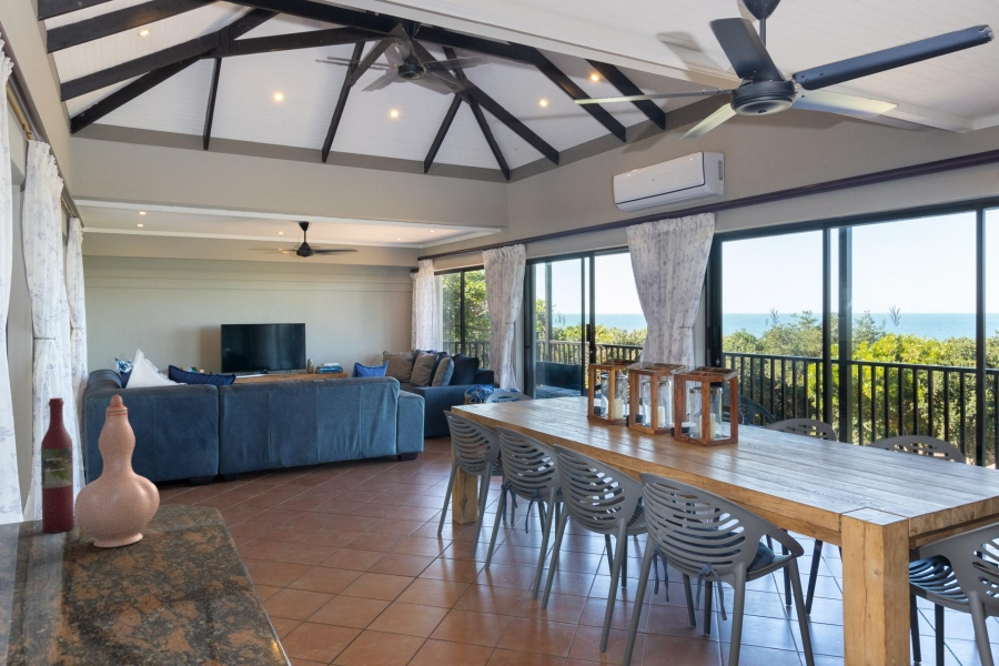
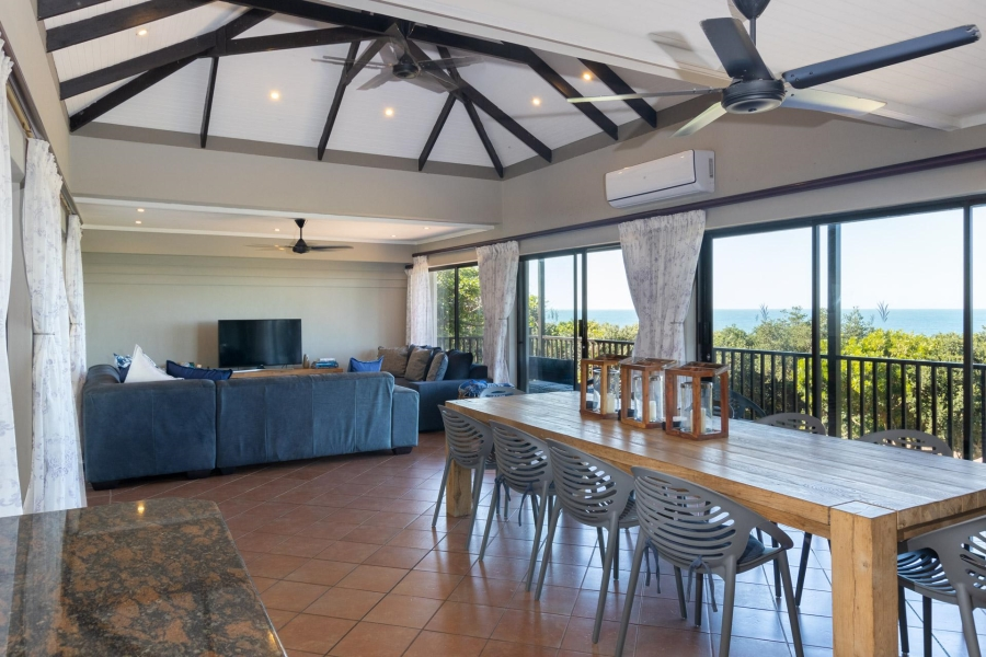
- wine bottle (57, 463)
- vase (117, 467)
